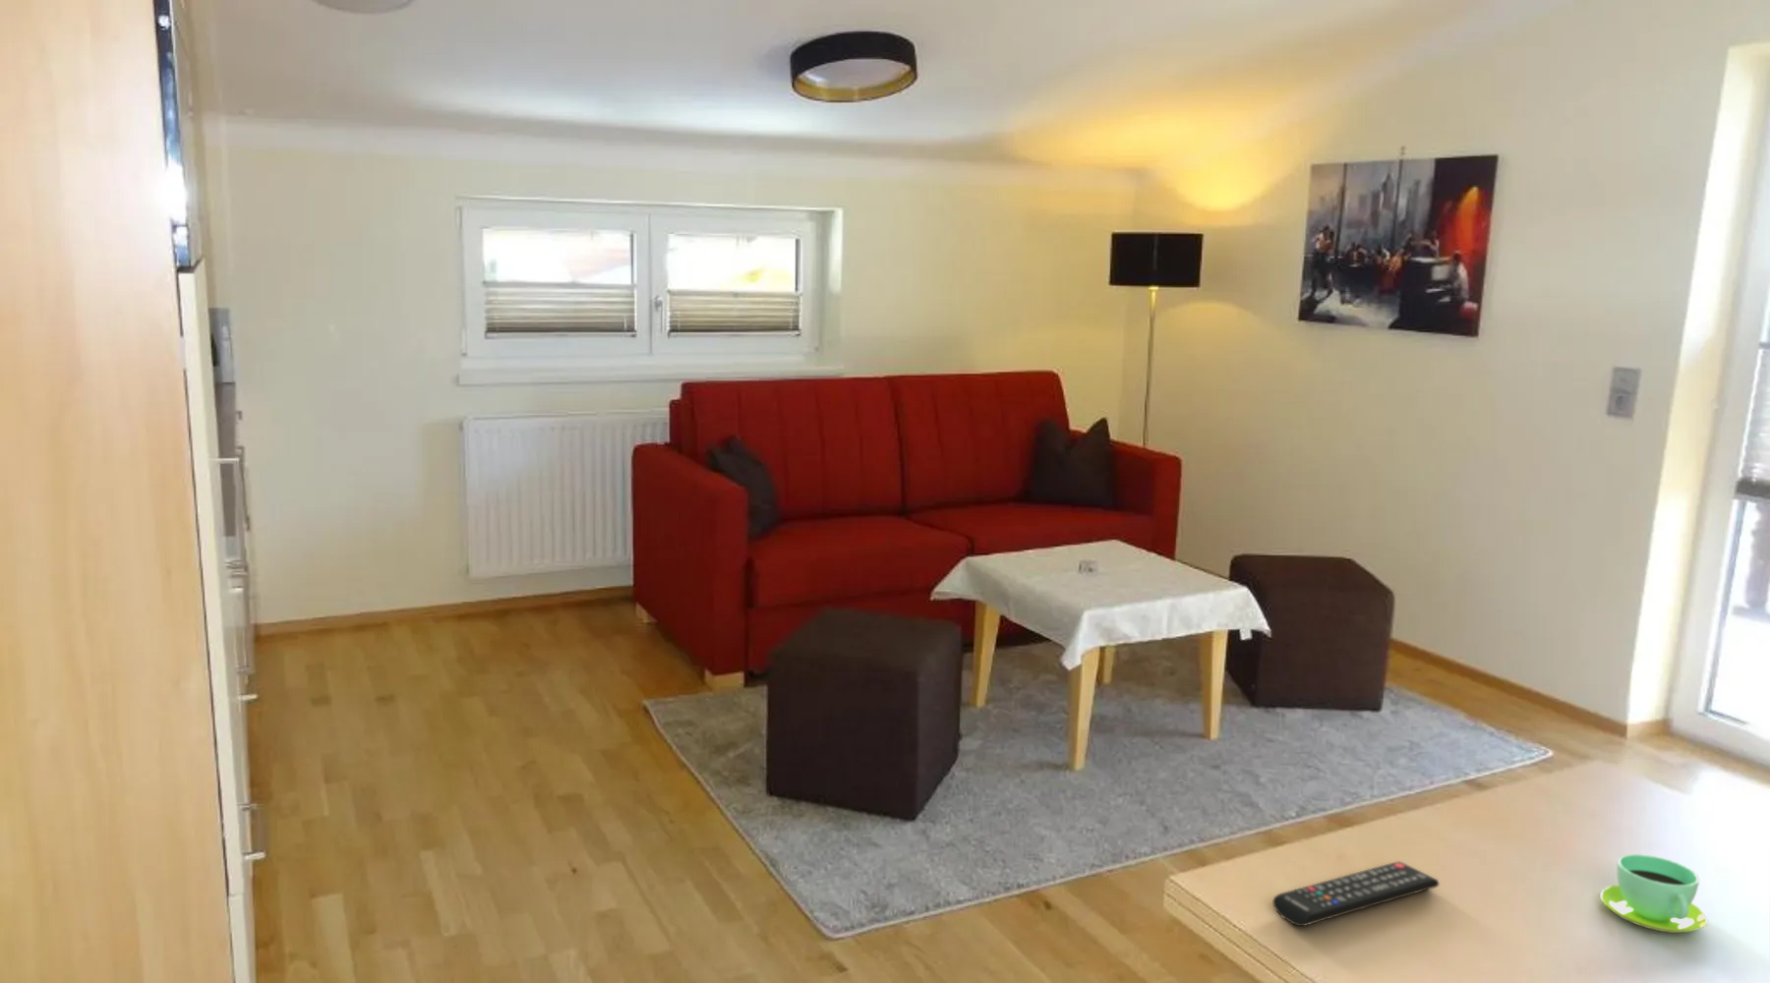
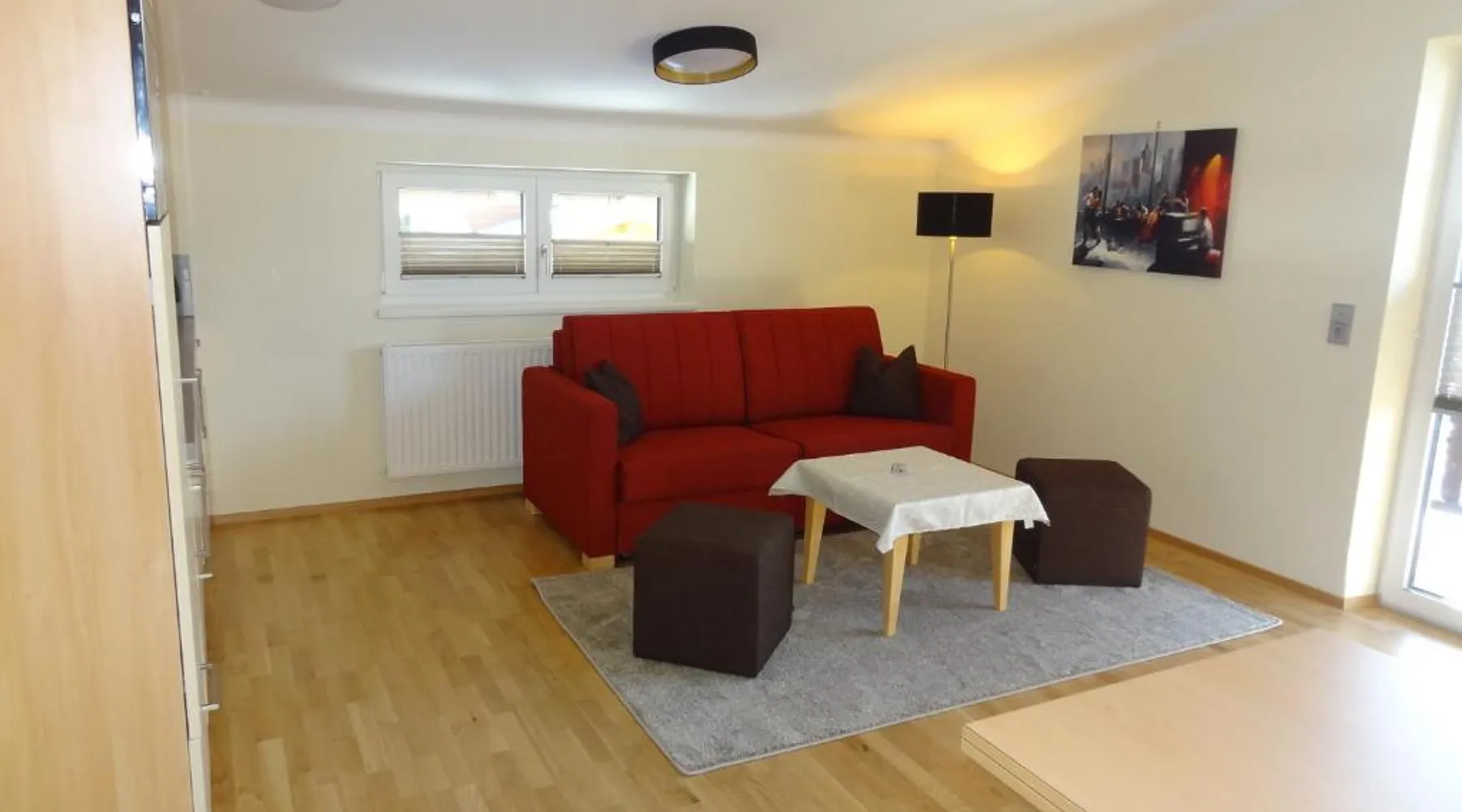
- remote control (1357, 893)
- cup (1655, 893)
